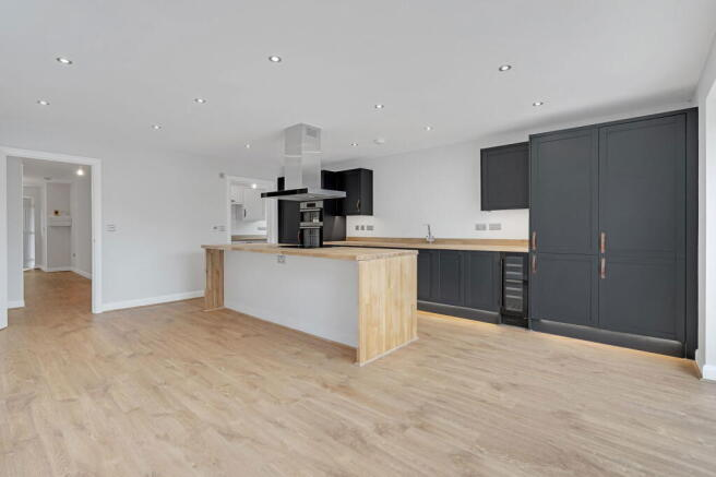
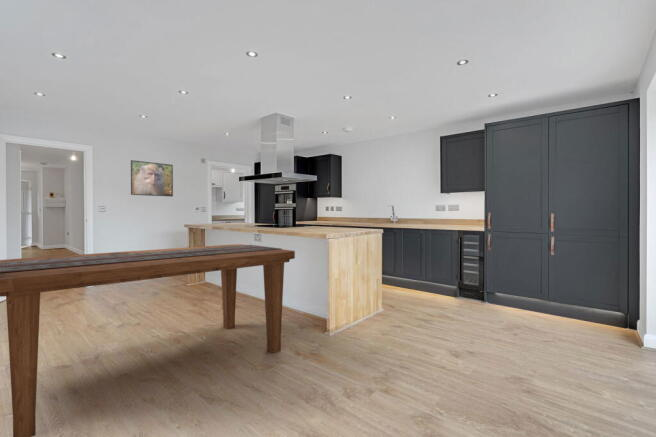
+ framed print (152, 179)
+ dining table (162, 277)
